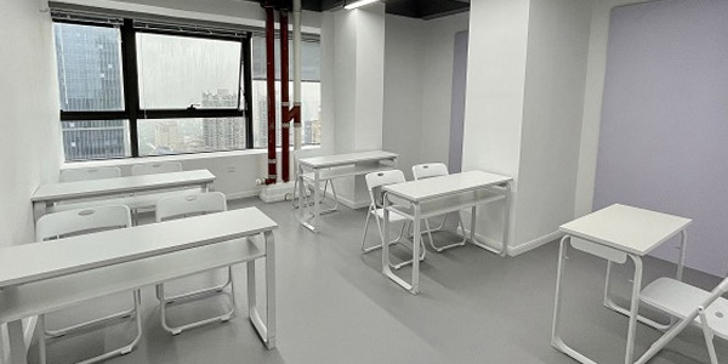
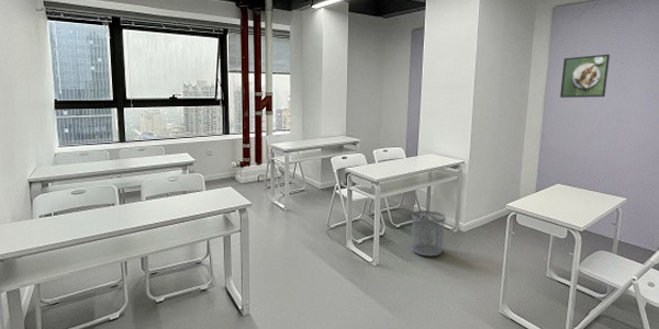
+ waste bin (427, 232)
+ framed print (583, 77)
